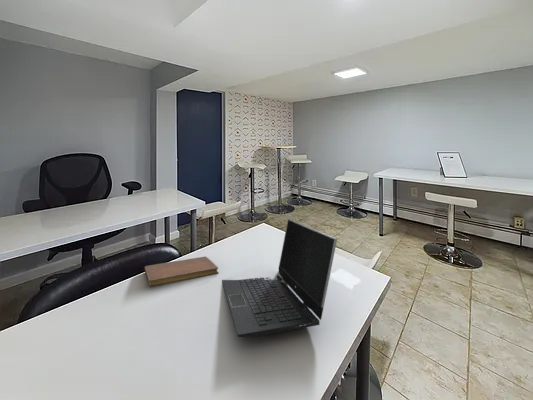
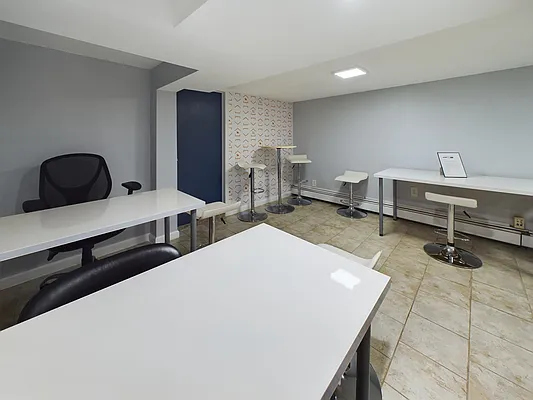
- laptop computer (278, 268)
- notebook (181, 269)
